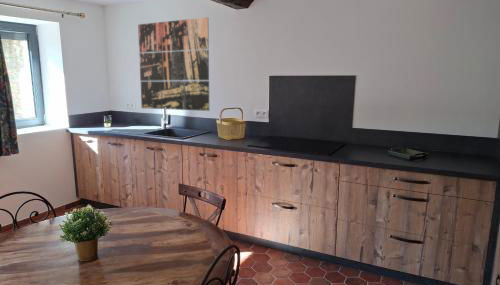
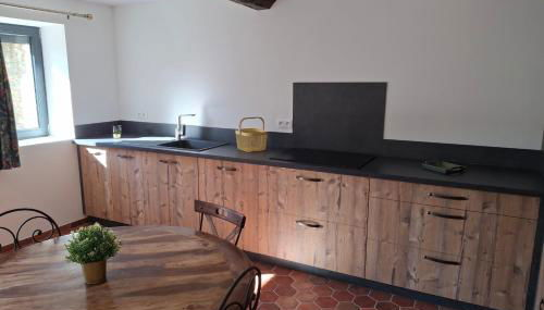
- wall art (172, 66)
